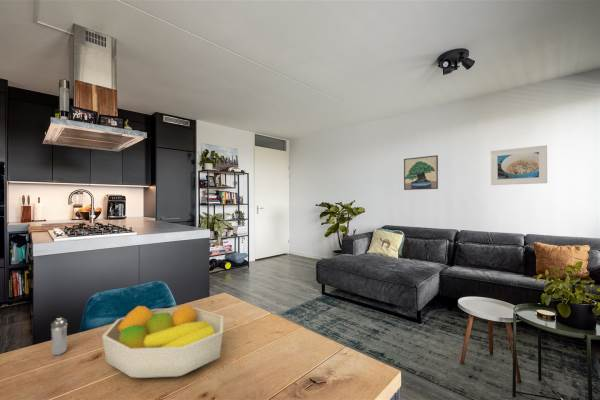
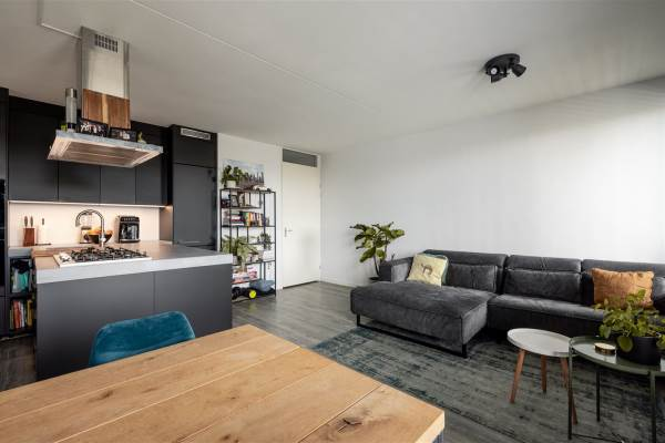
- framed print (420, 173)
- shaker (59, 335)
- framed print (517, 166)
- fruit bowl (167, 334)
